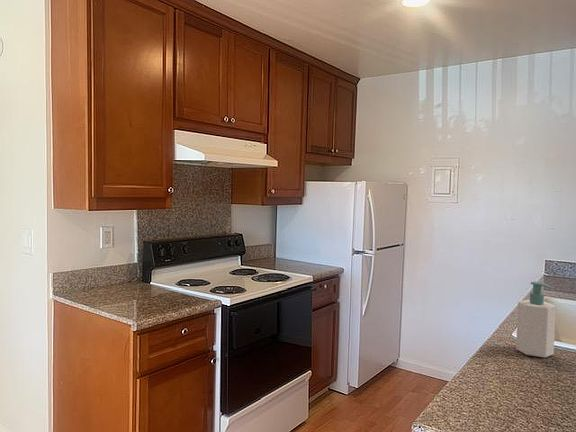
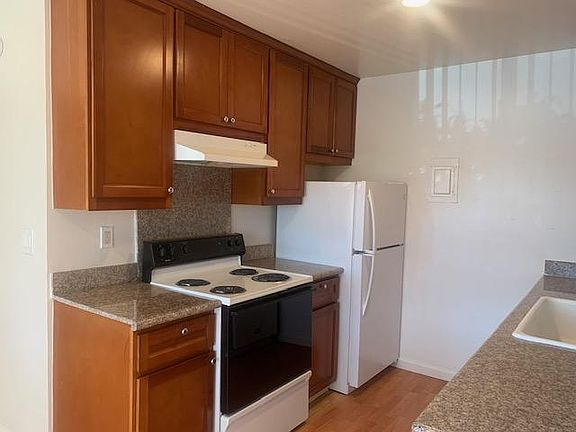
- soap bottle (536, 317)
